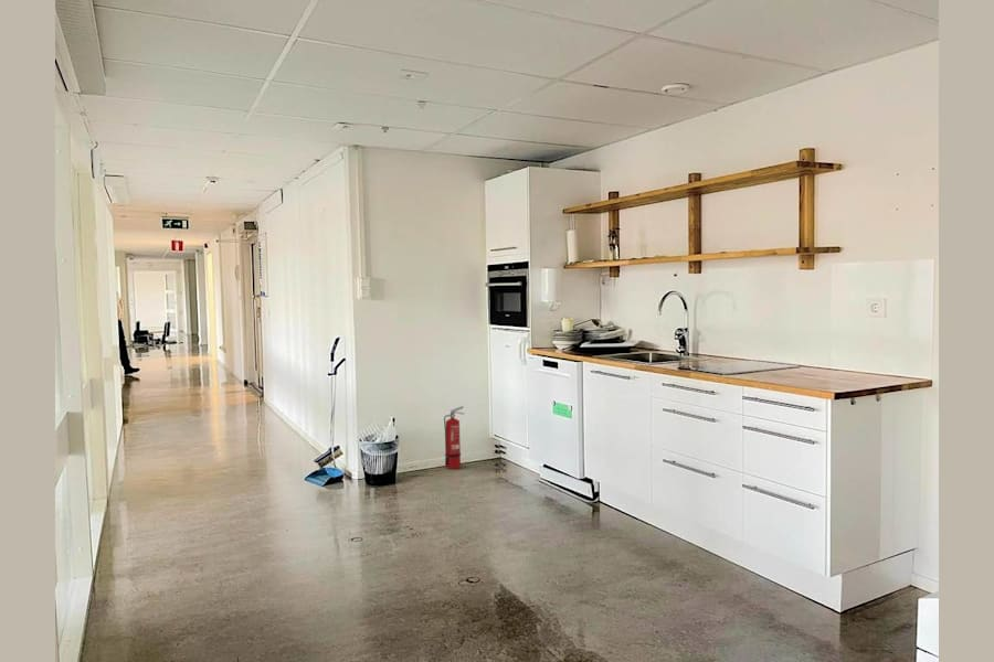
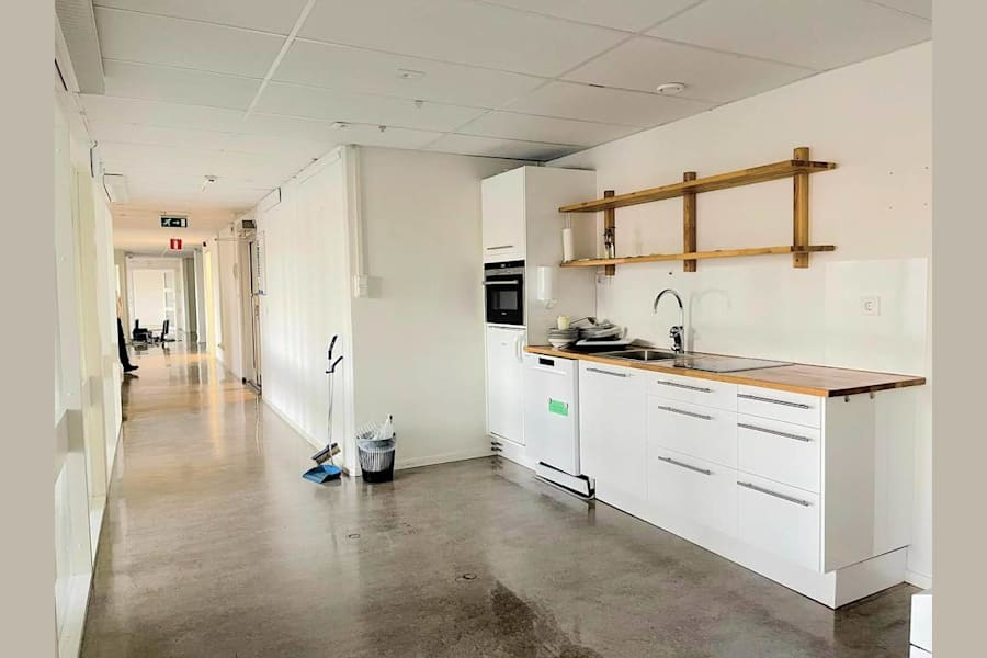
- fire extinguisher (454, 437)
